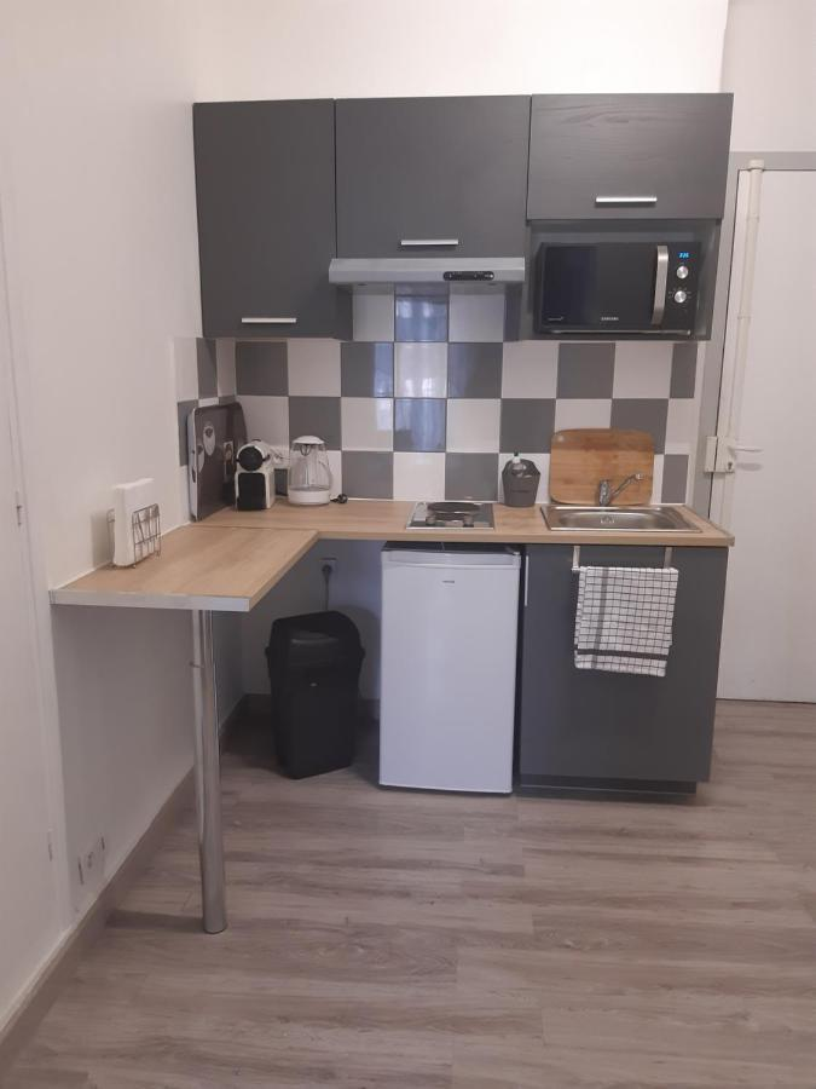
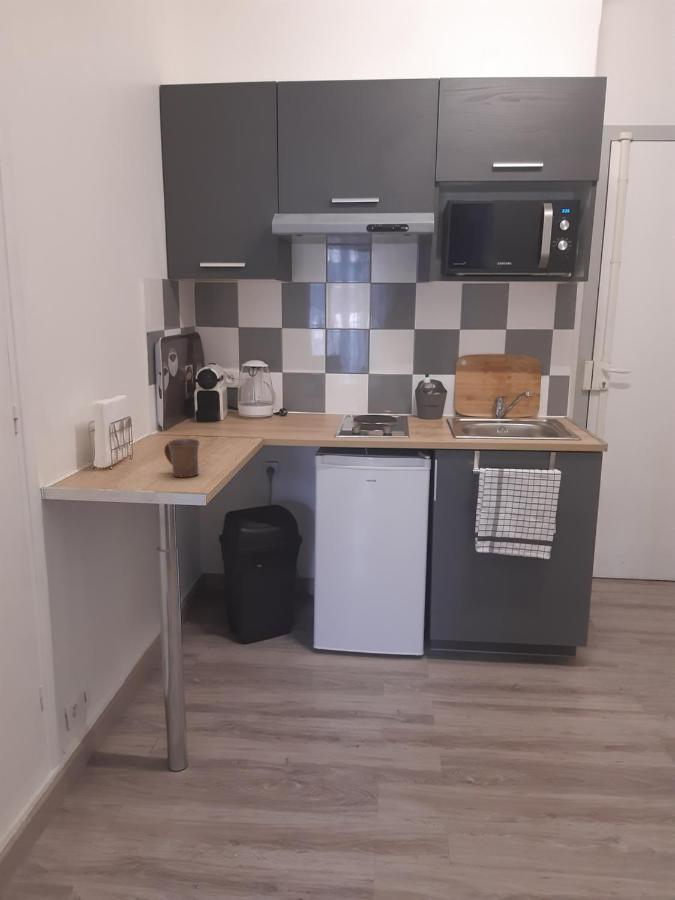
+ mug (180, 457)
